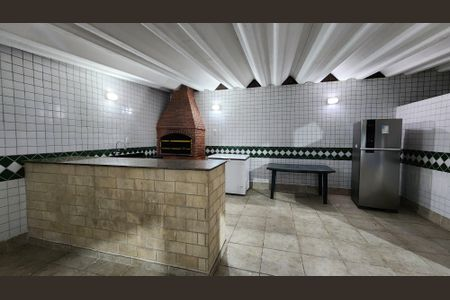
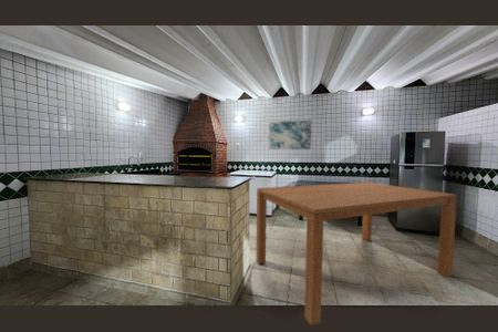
+ dining table (347, 217)
+ wall art (289, 135)
